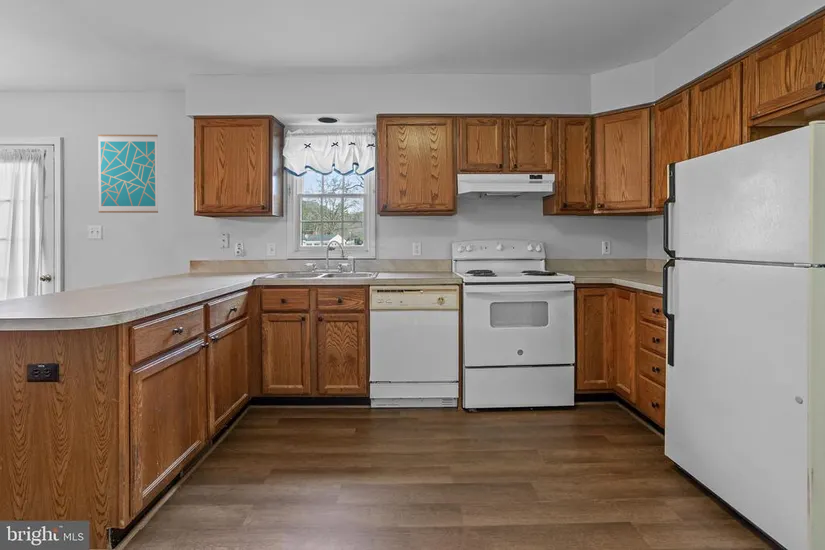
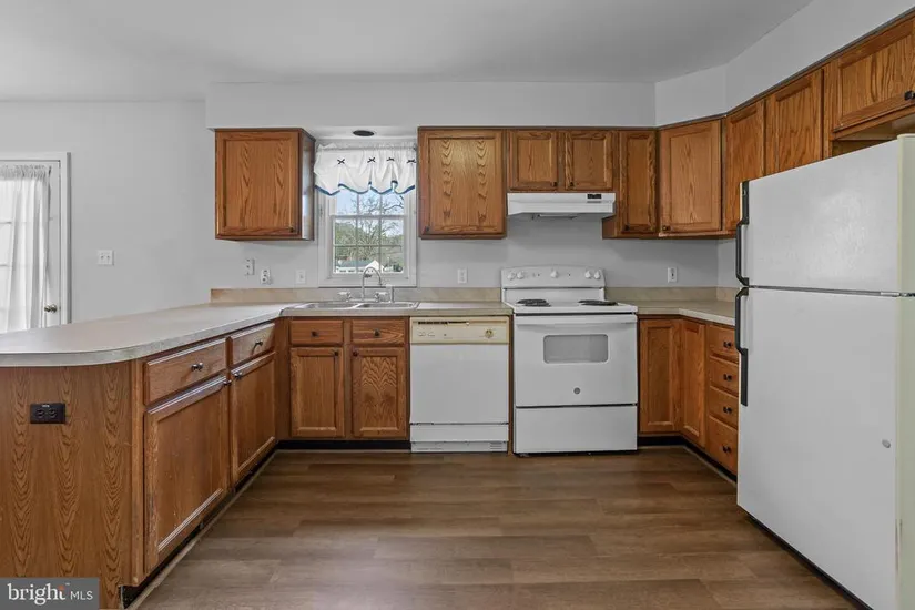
- wall art (128, 173)
